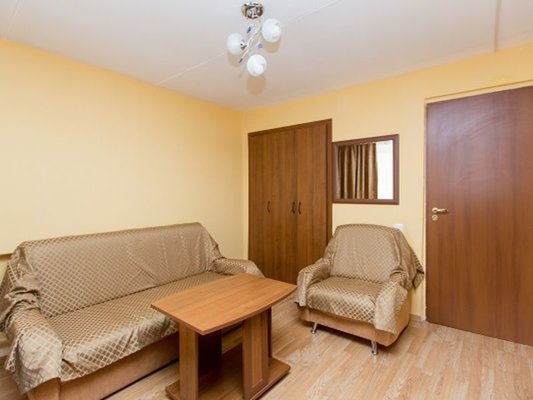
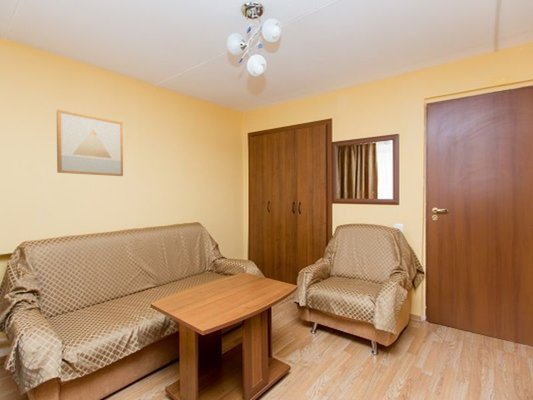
+ wall art (92, 145)
